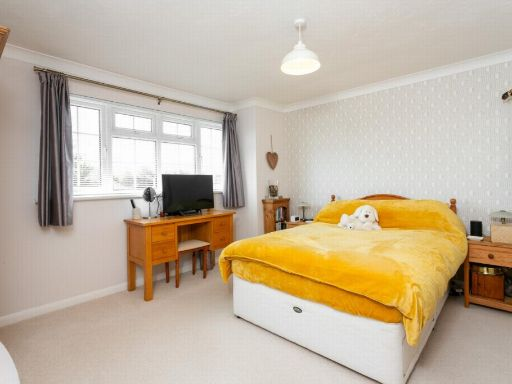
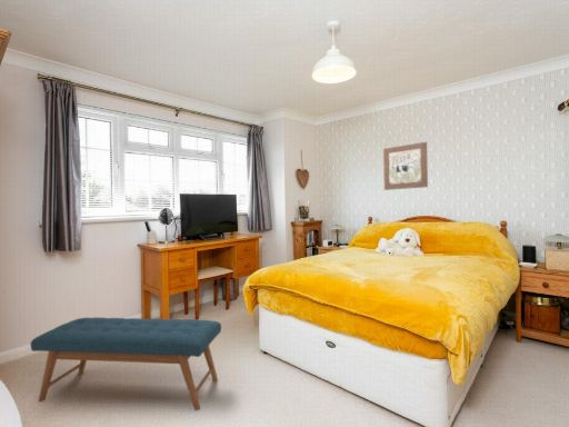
+ bench (131, 357)
+ wall art (405, 167)
